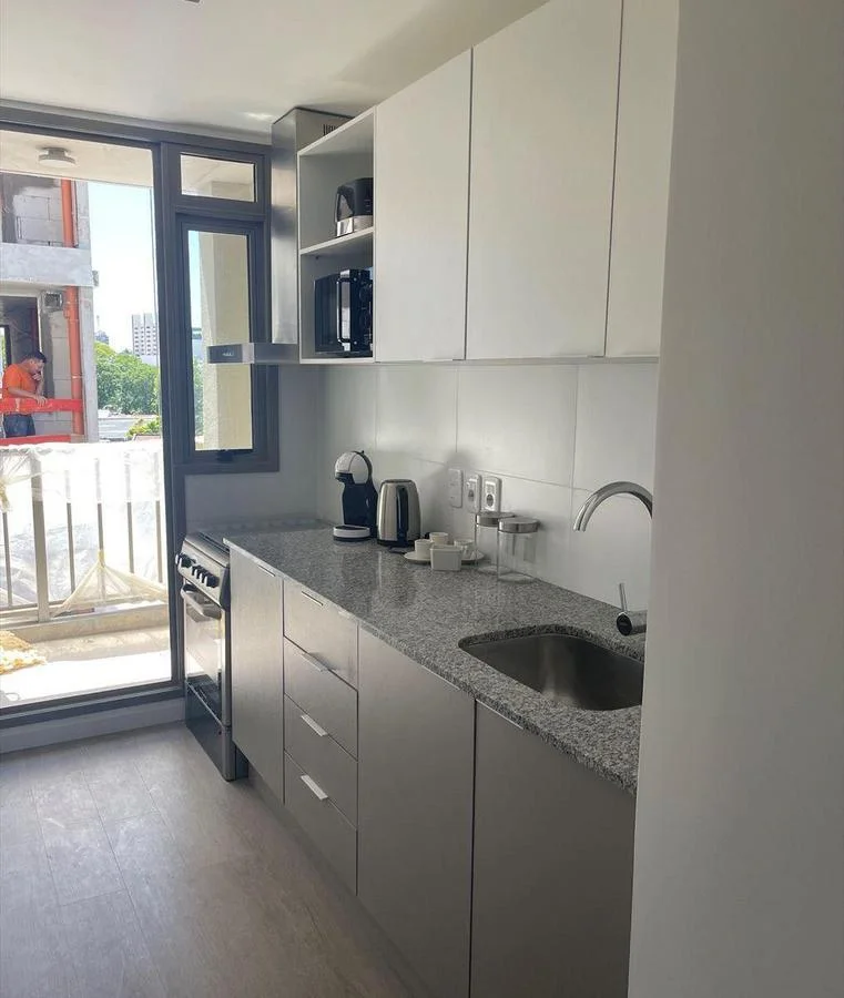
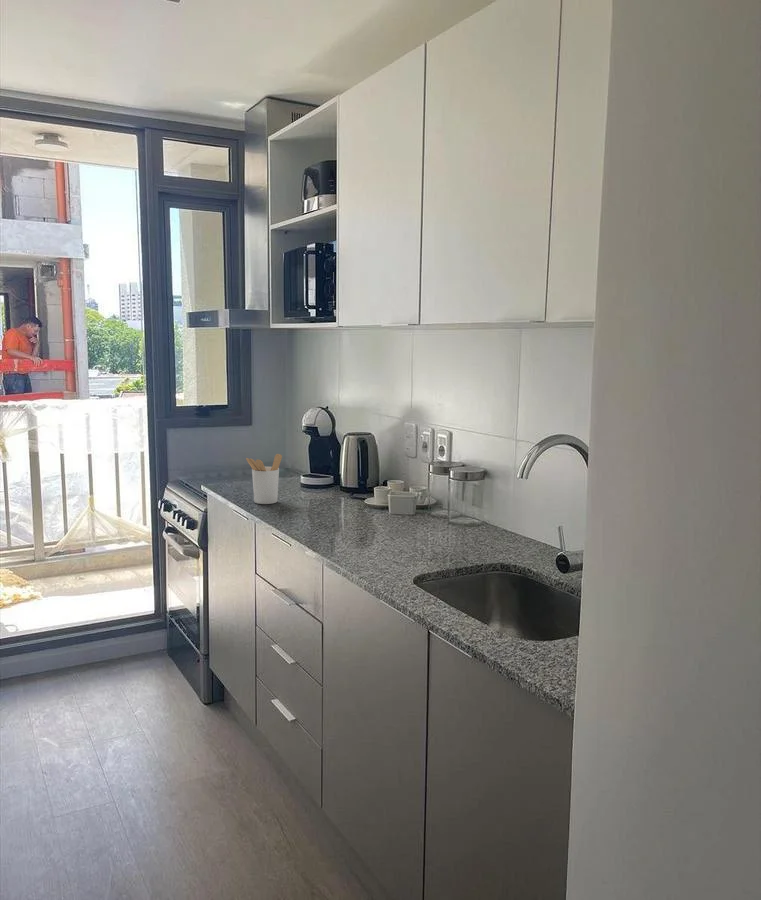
+ utensil holder (262, 478)
